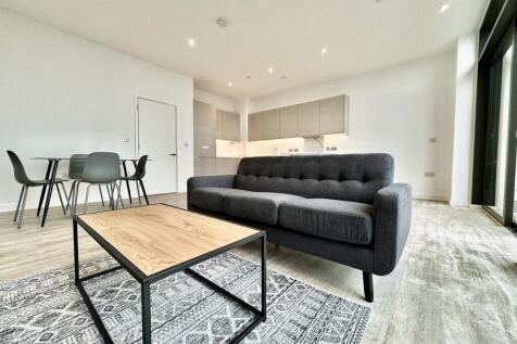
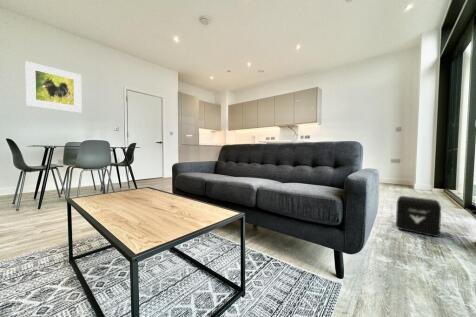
+ air purifier (417, 215)
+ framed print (55, 89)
